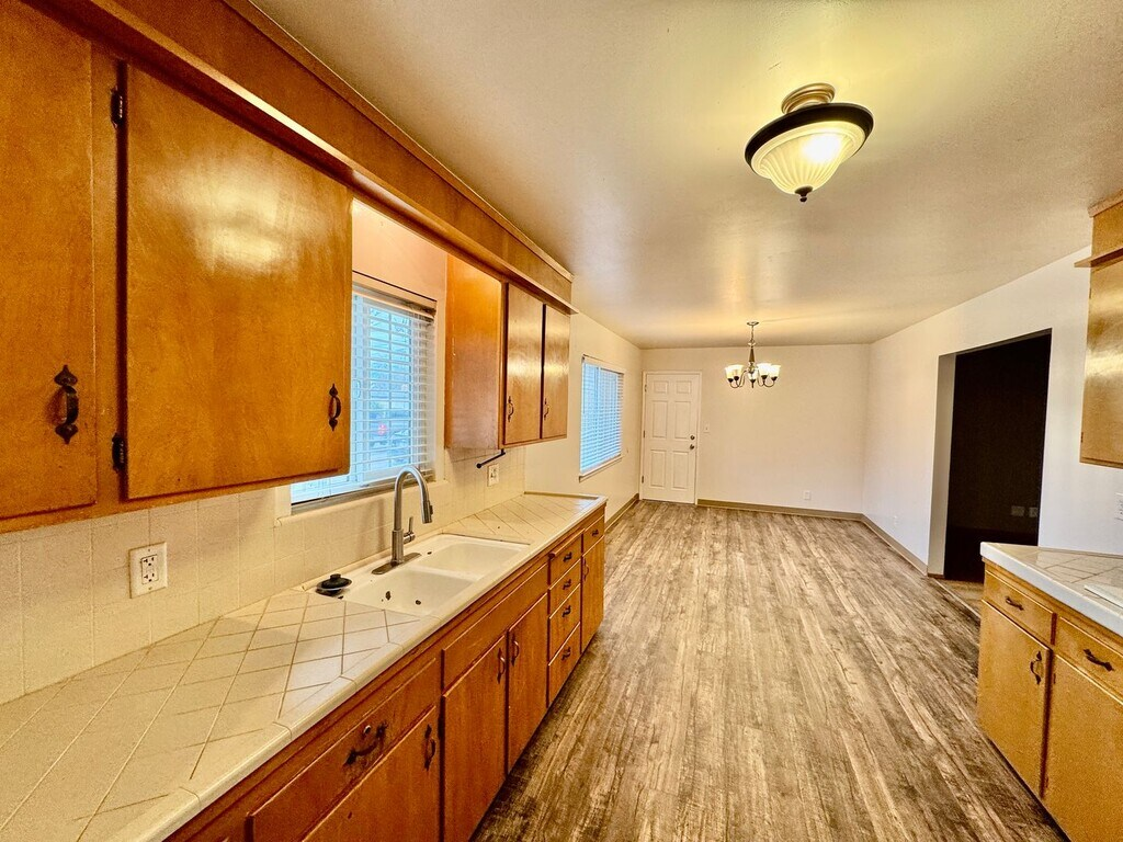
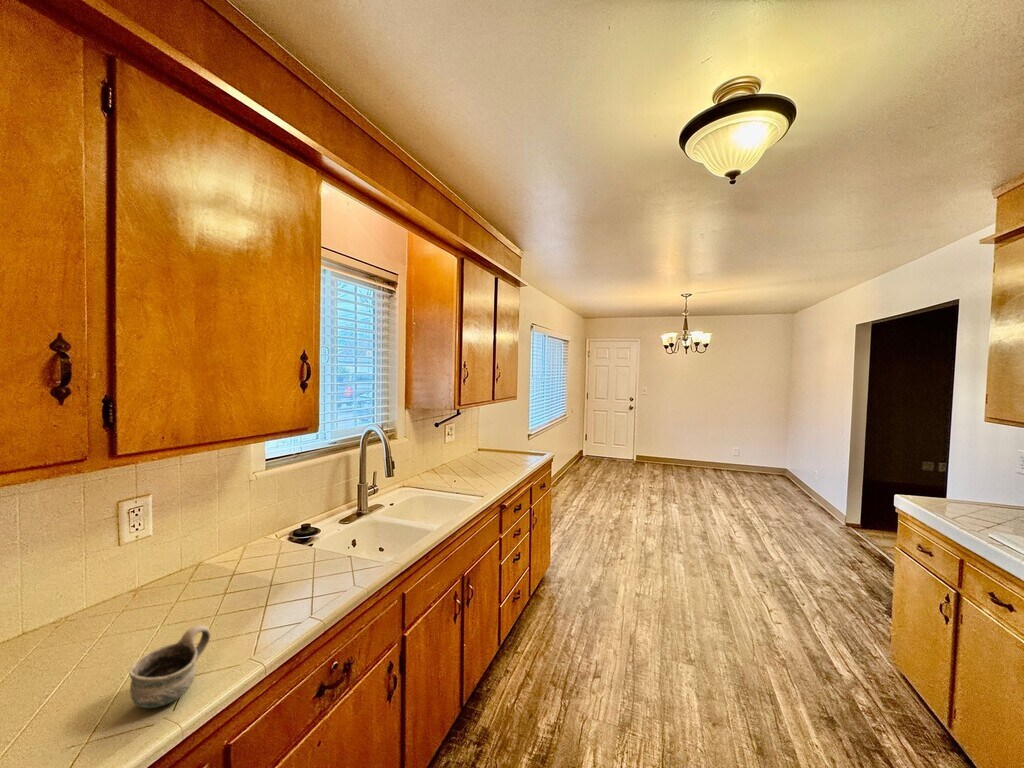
+ mug (172, 665)
